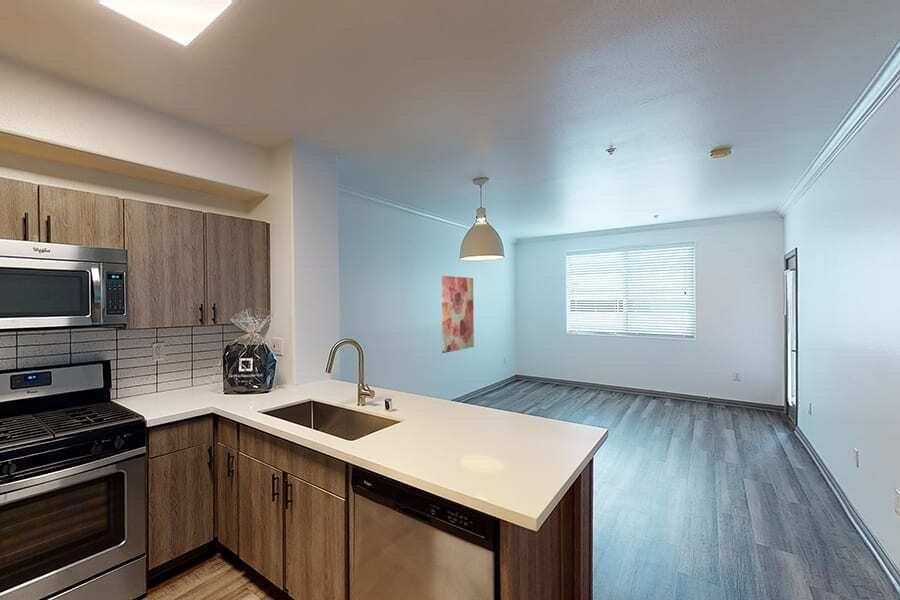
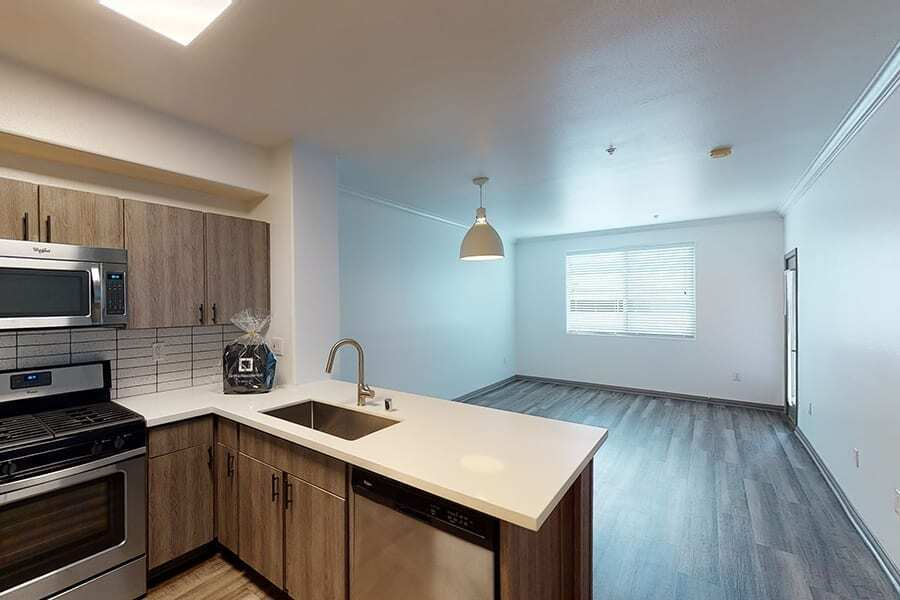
- wall art (458, 313)
